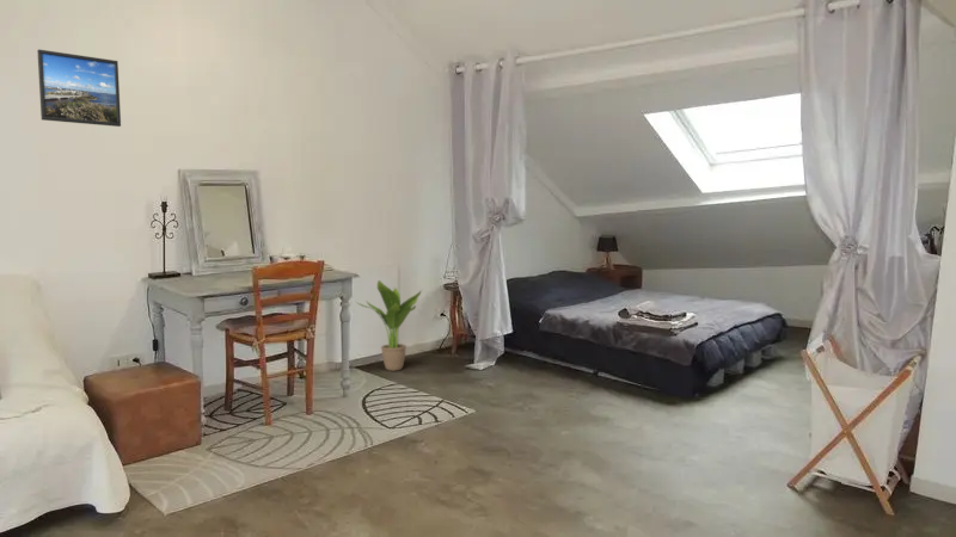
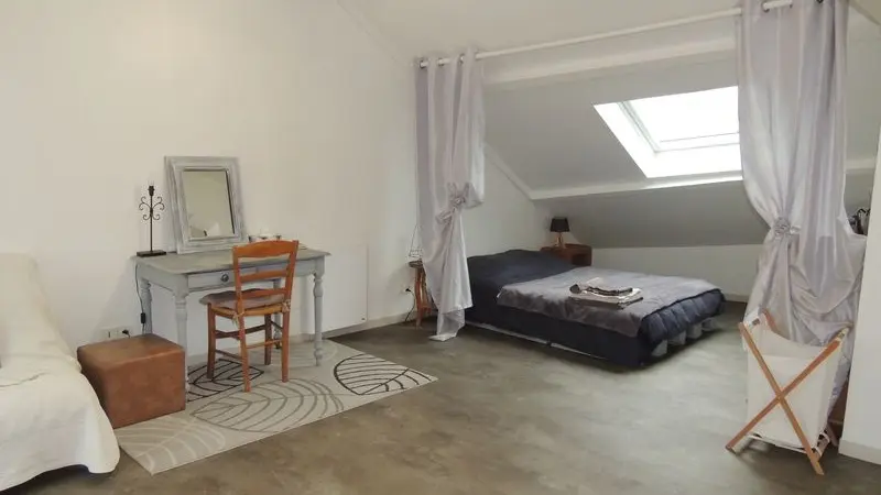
- potted plant (399, 323)
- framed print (80, 90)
